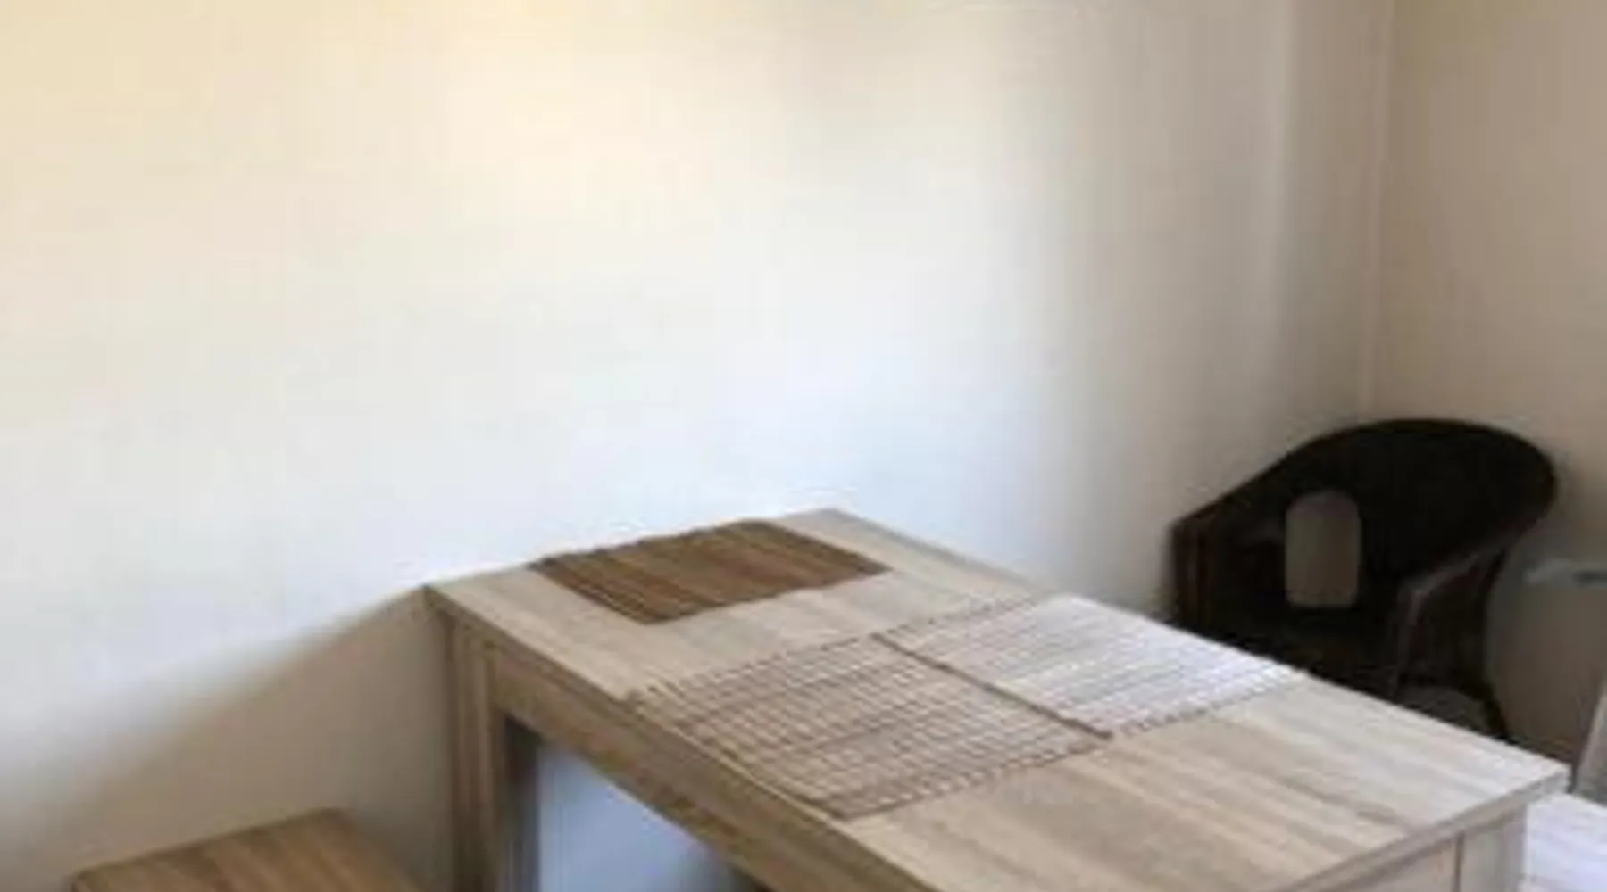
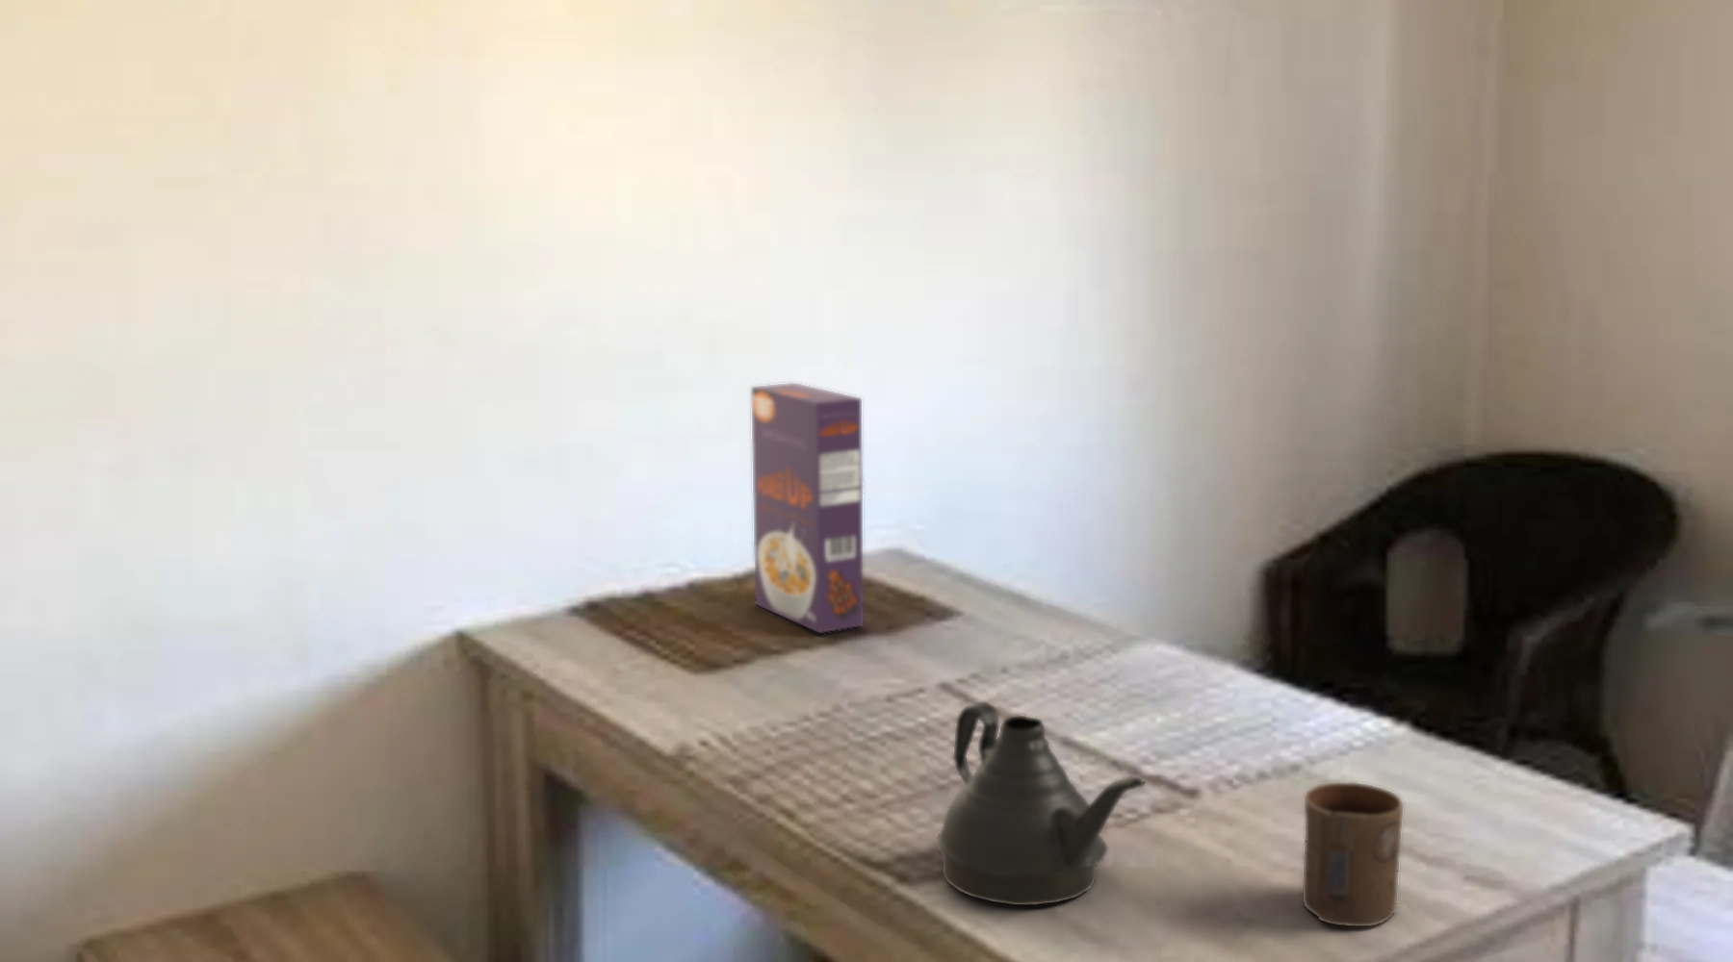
+ teapot (1041, 809)
+ cup (1350, 853)
+ cereal box (806, 504)
